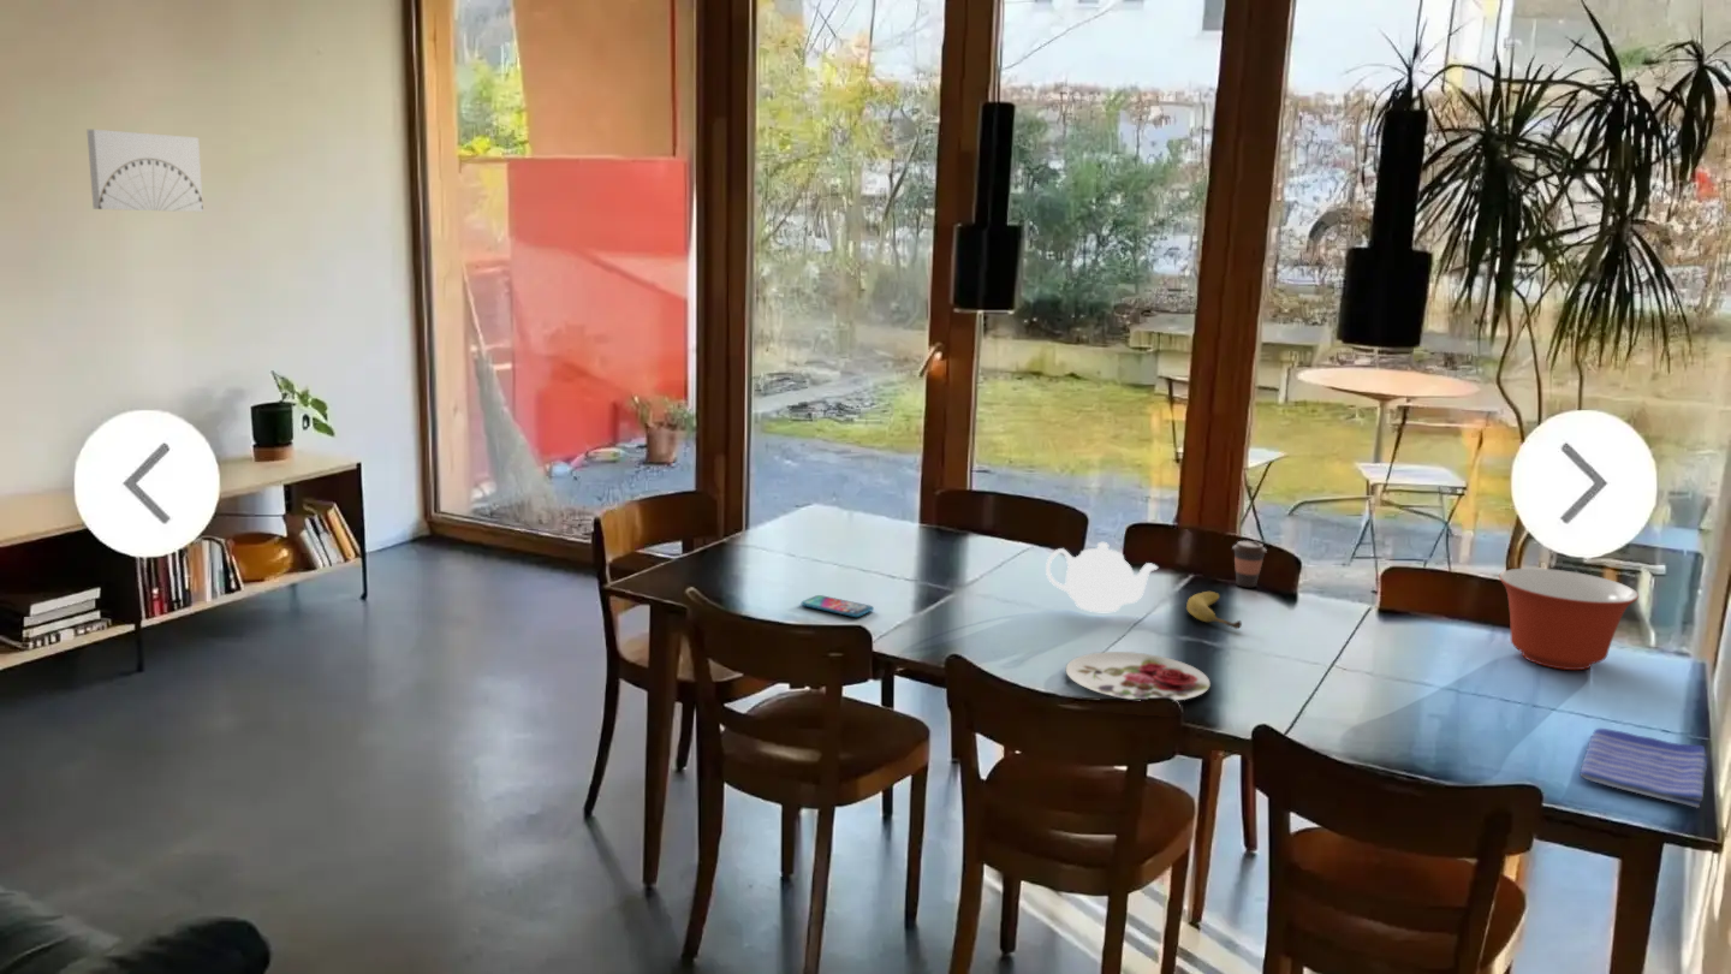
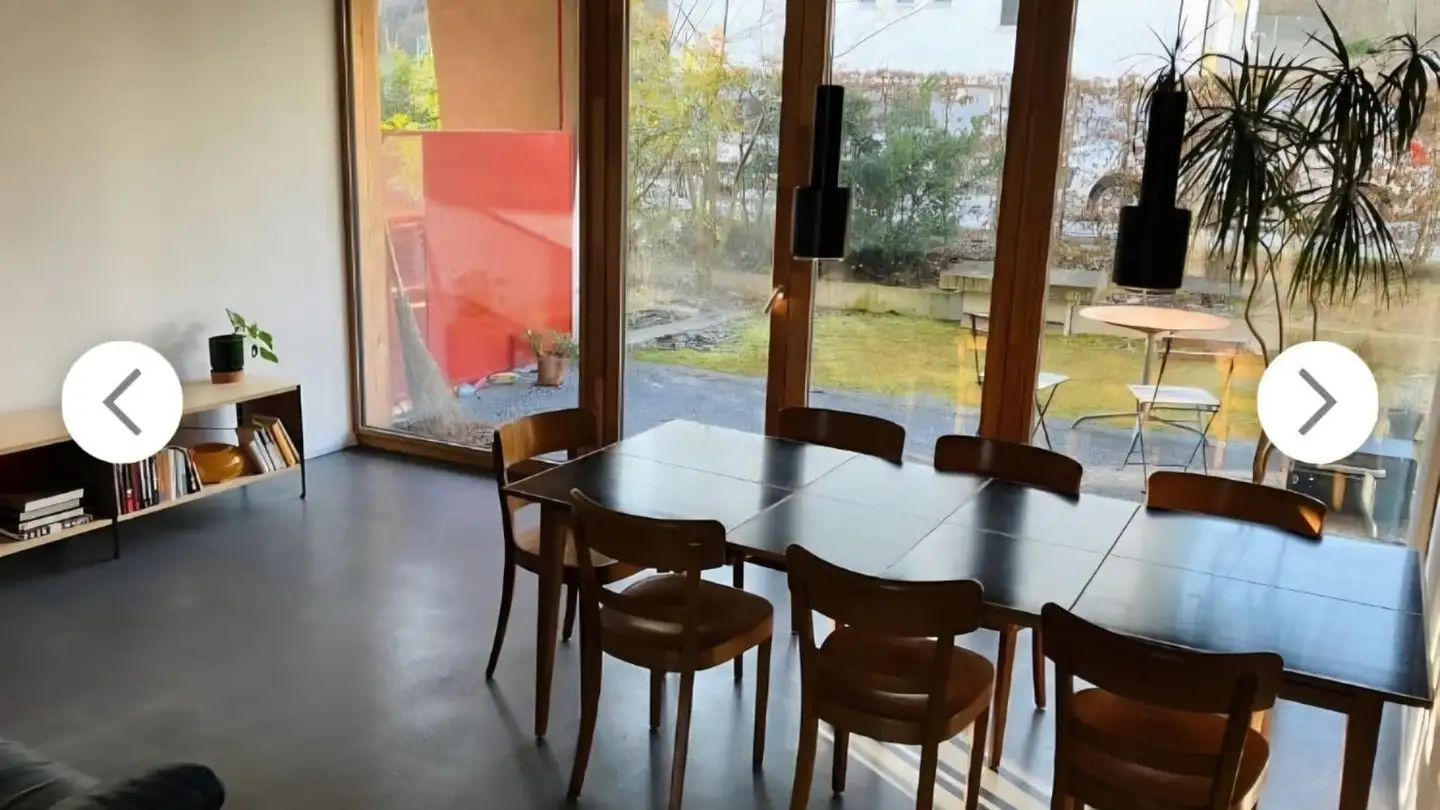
- plate (1137, 673)
- coffee cup (1248, 564)
- dish towel (1644, 762)
- wall art (147, 172)
- smartphone (837, 606)
- mixing bowl (1562, 622)
- fruit (1215, 601)
- teapot (1100, 574)
